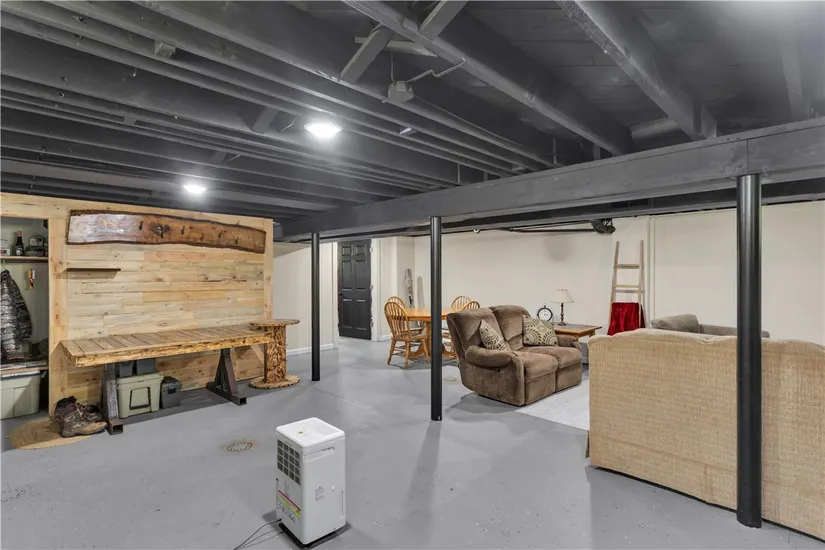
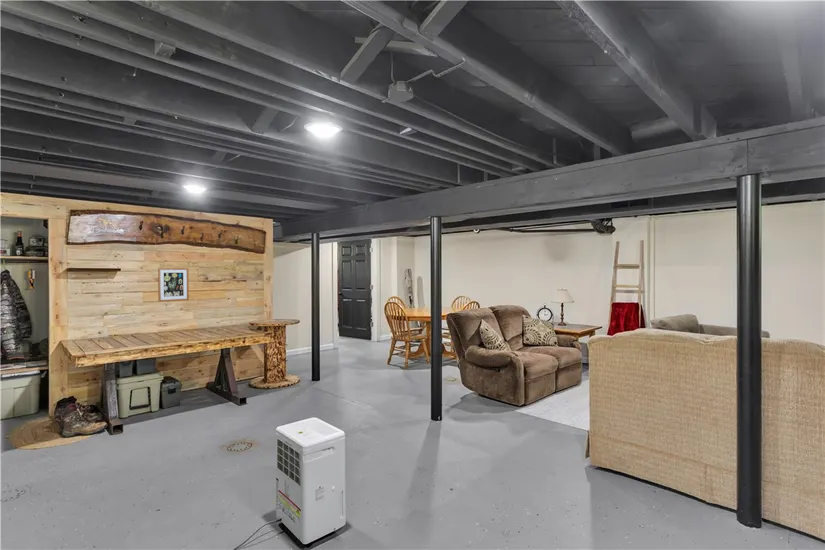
+ wall art (173, 284)
